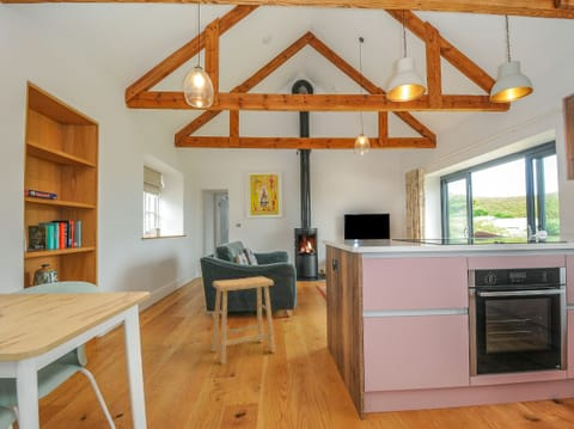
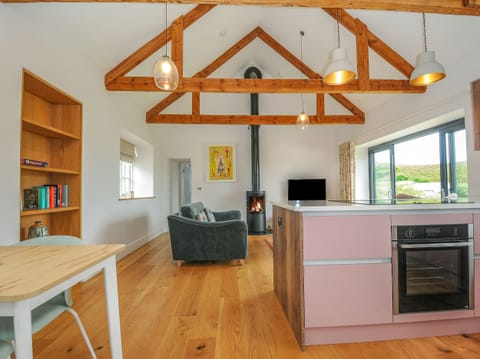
- stool (243, 327)
